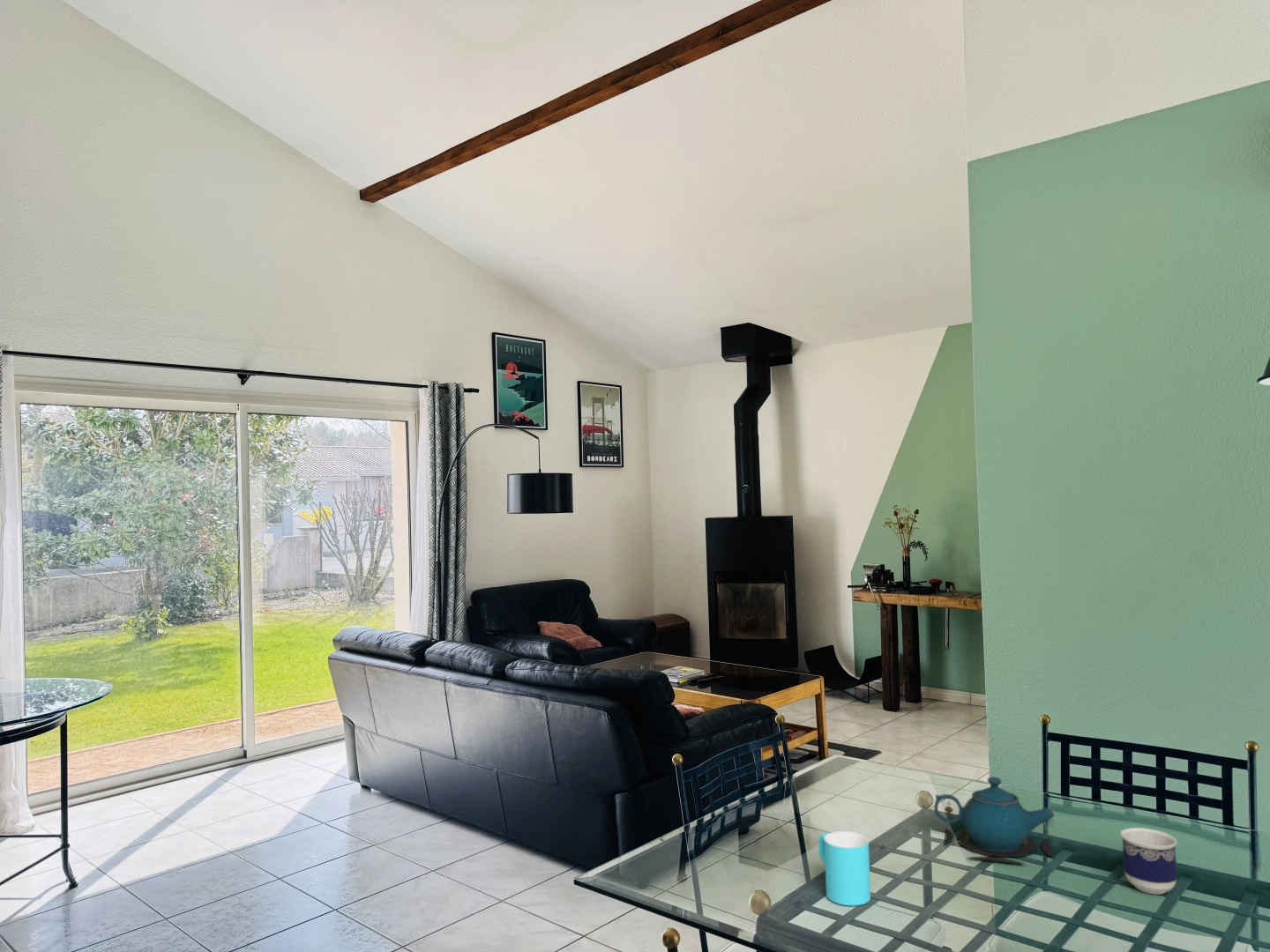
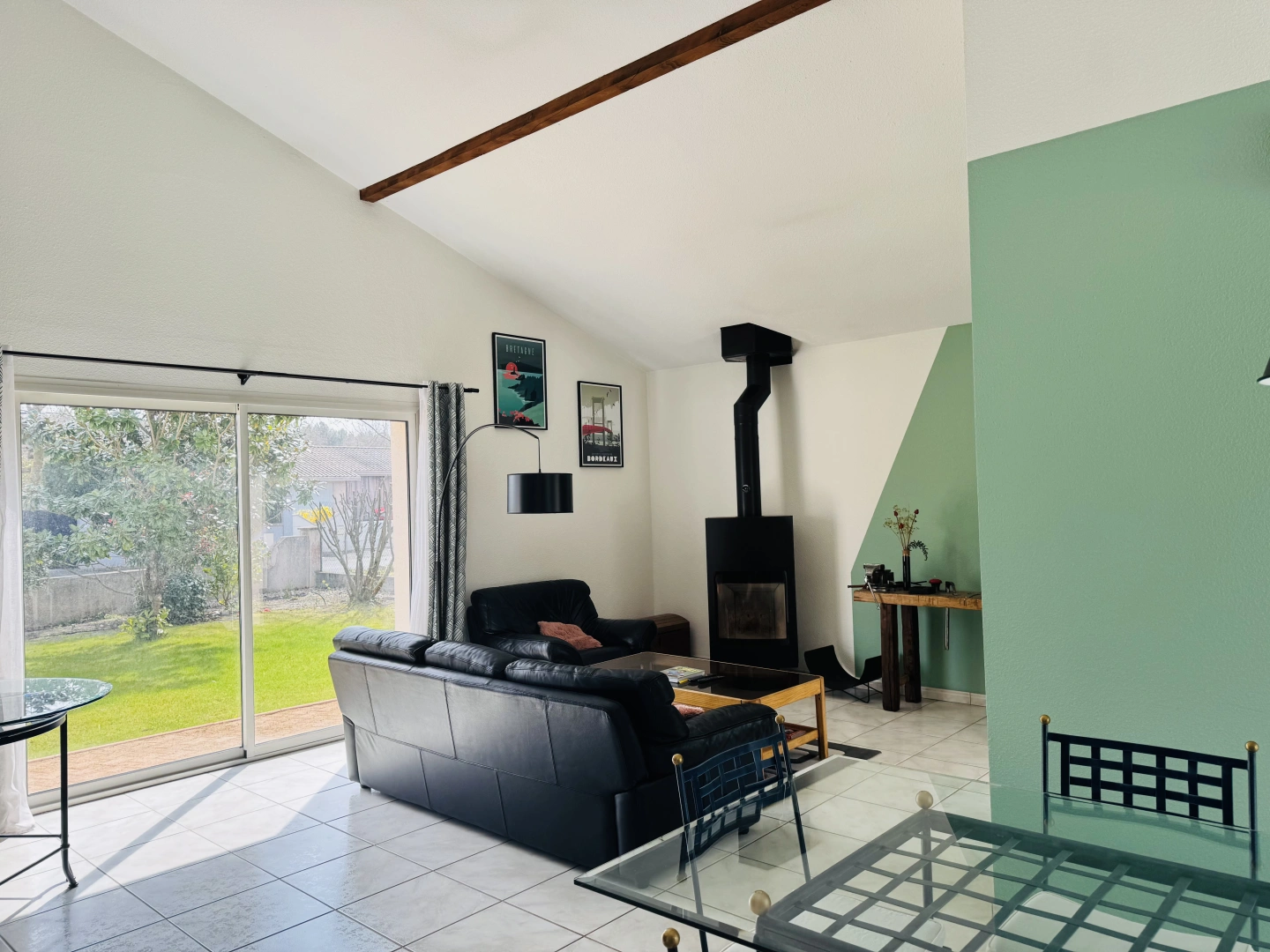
- teapot (992, 809)
- cup (1145, 859)
- cup (845, 864)
